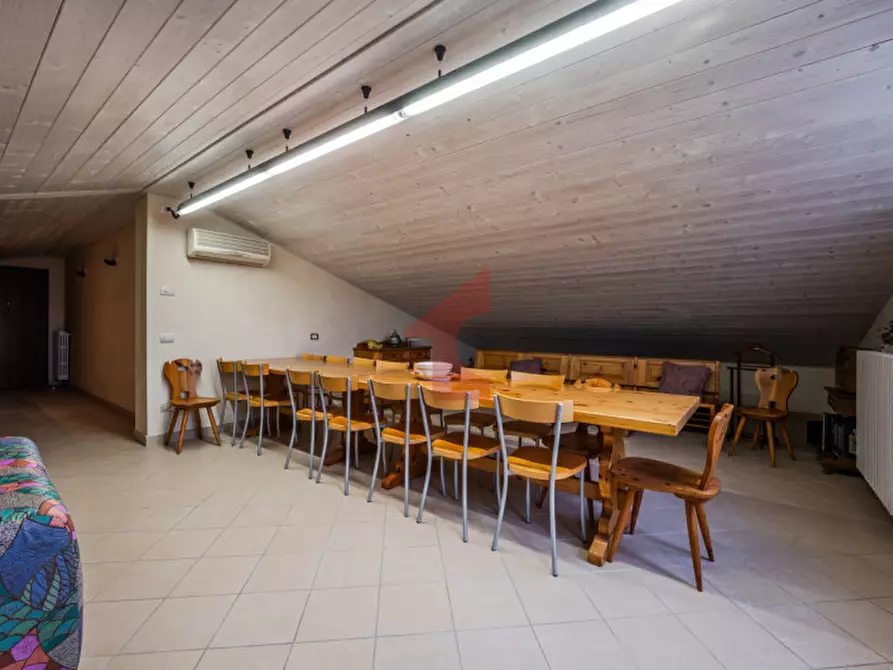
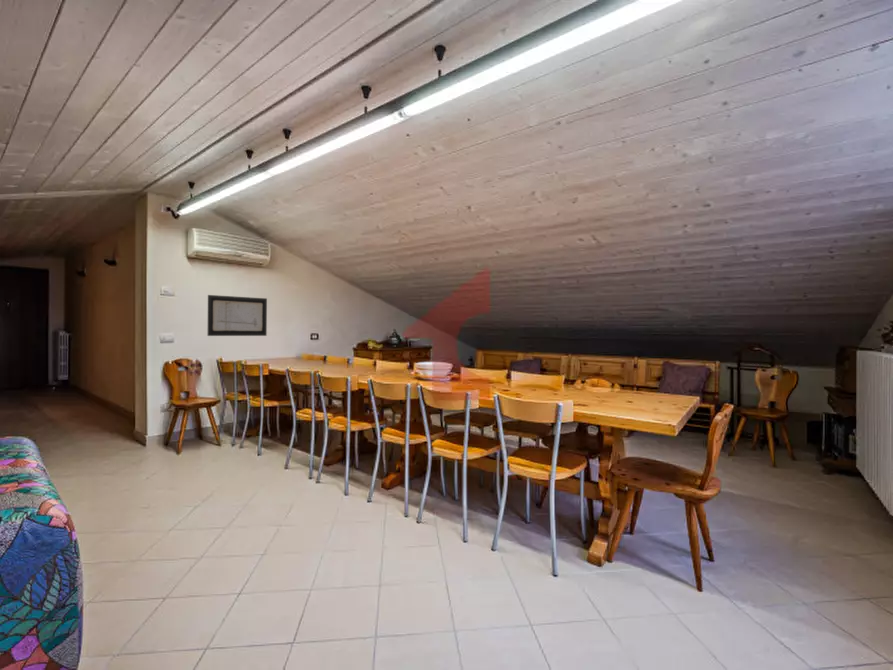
+ wall art (238, 316)
